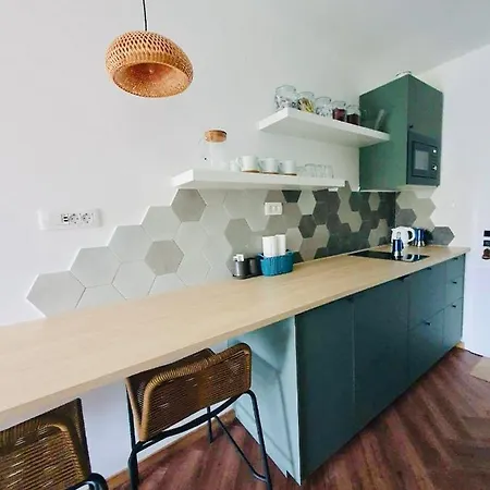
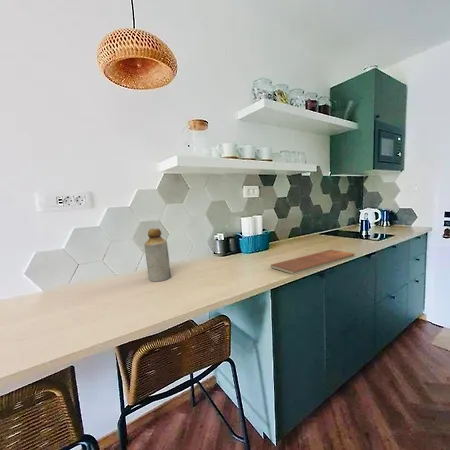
+ bottle (157, 253)
+ chopping board (314, 260)
